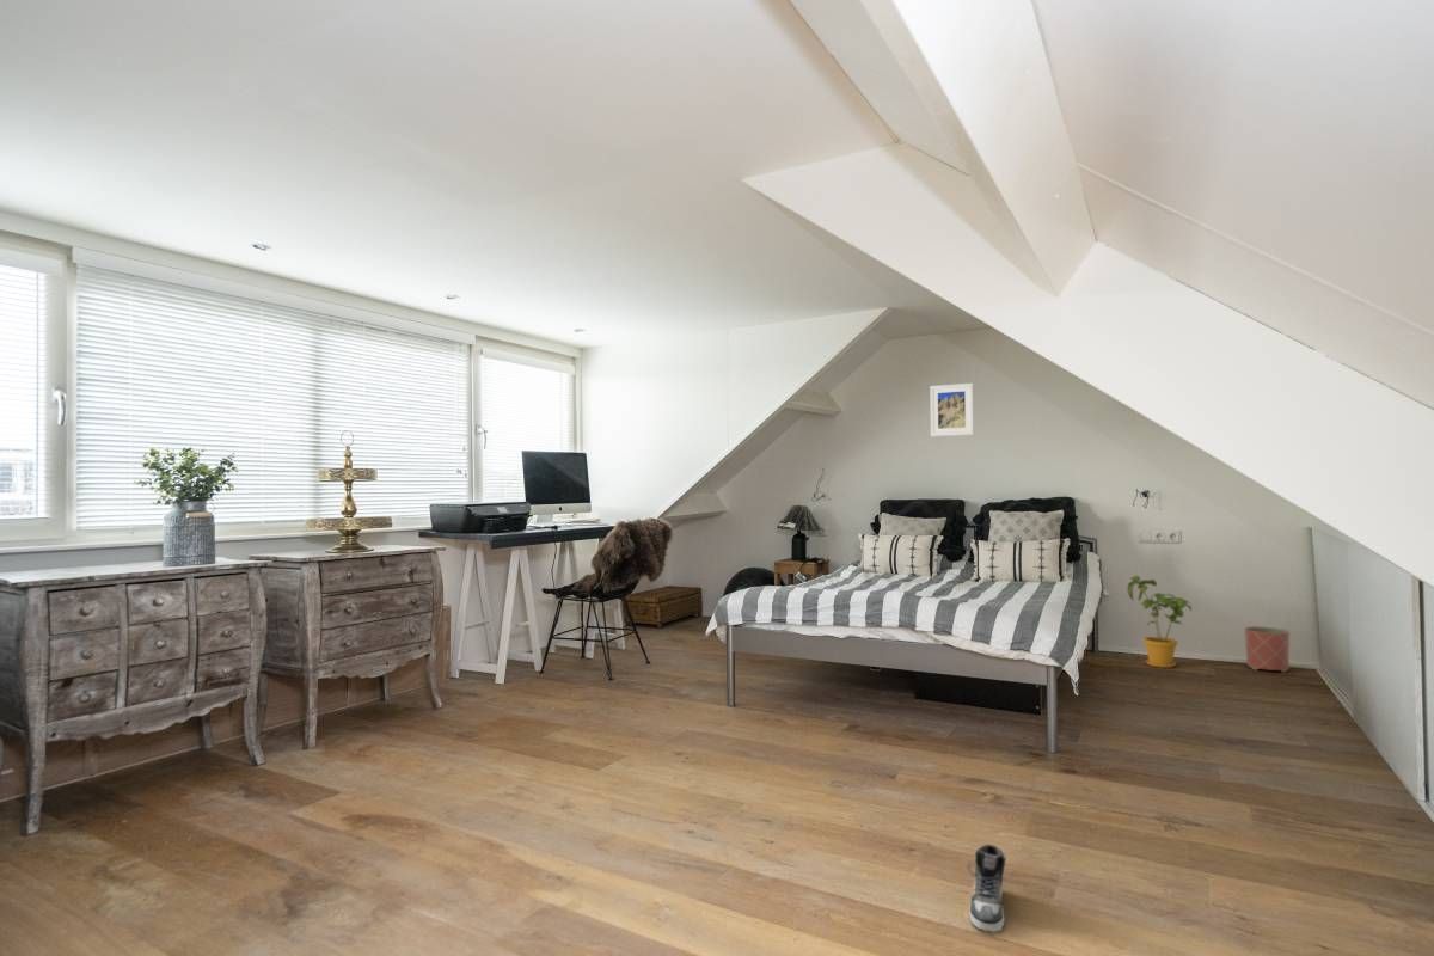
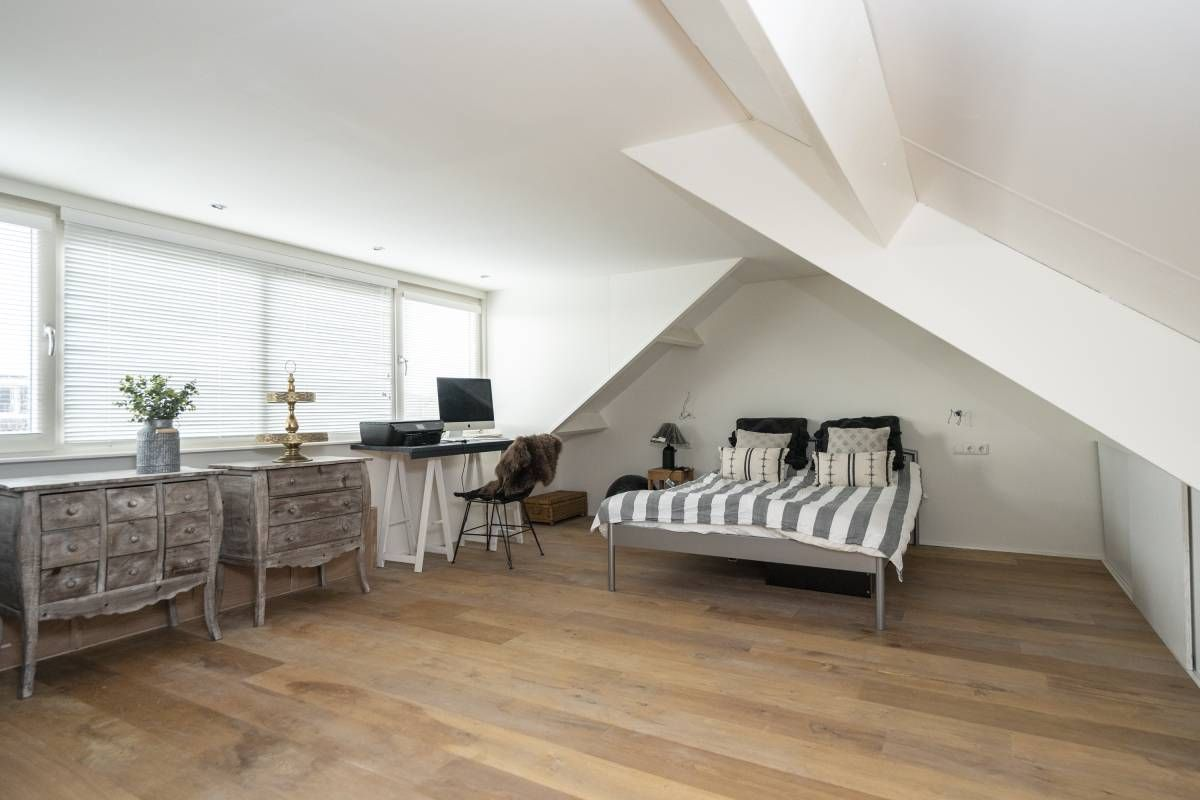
- planter (1267, 649)
- house plant (1157, 618)
- sneaker (987, 881)
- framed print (951, 410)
